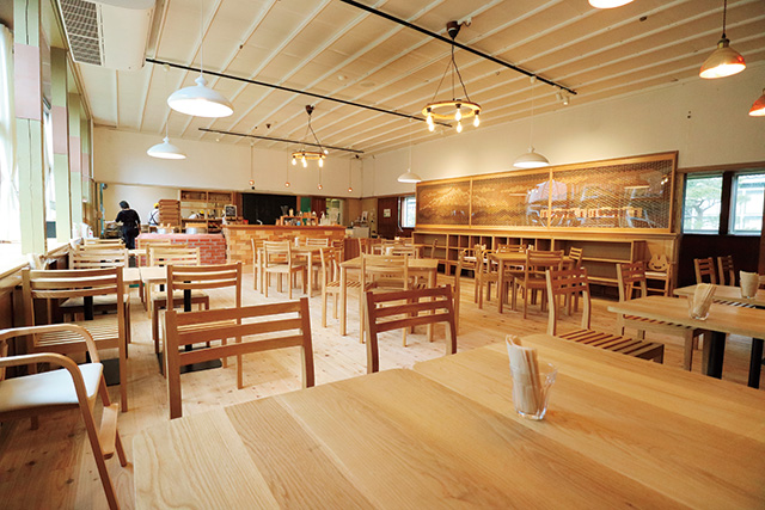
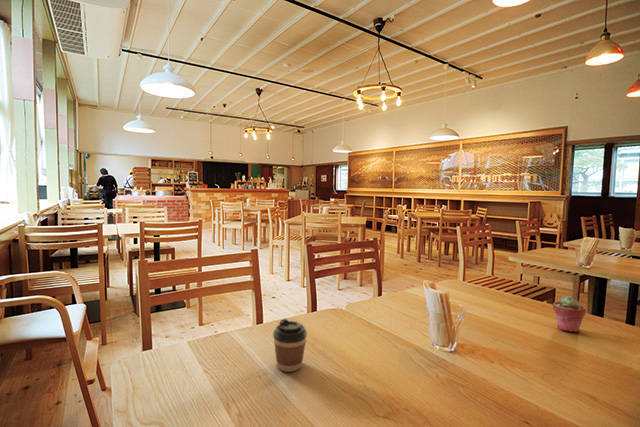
+ potted succulent (568, 312)
+ coffee cup (289, 343)
